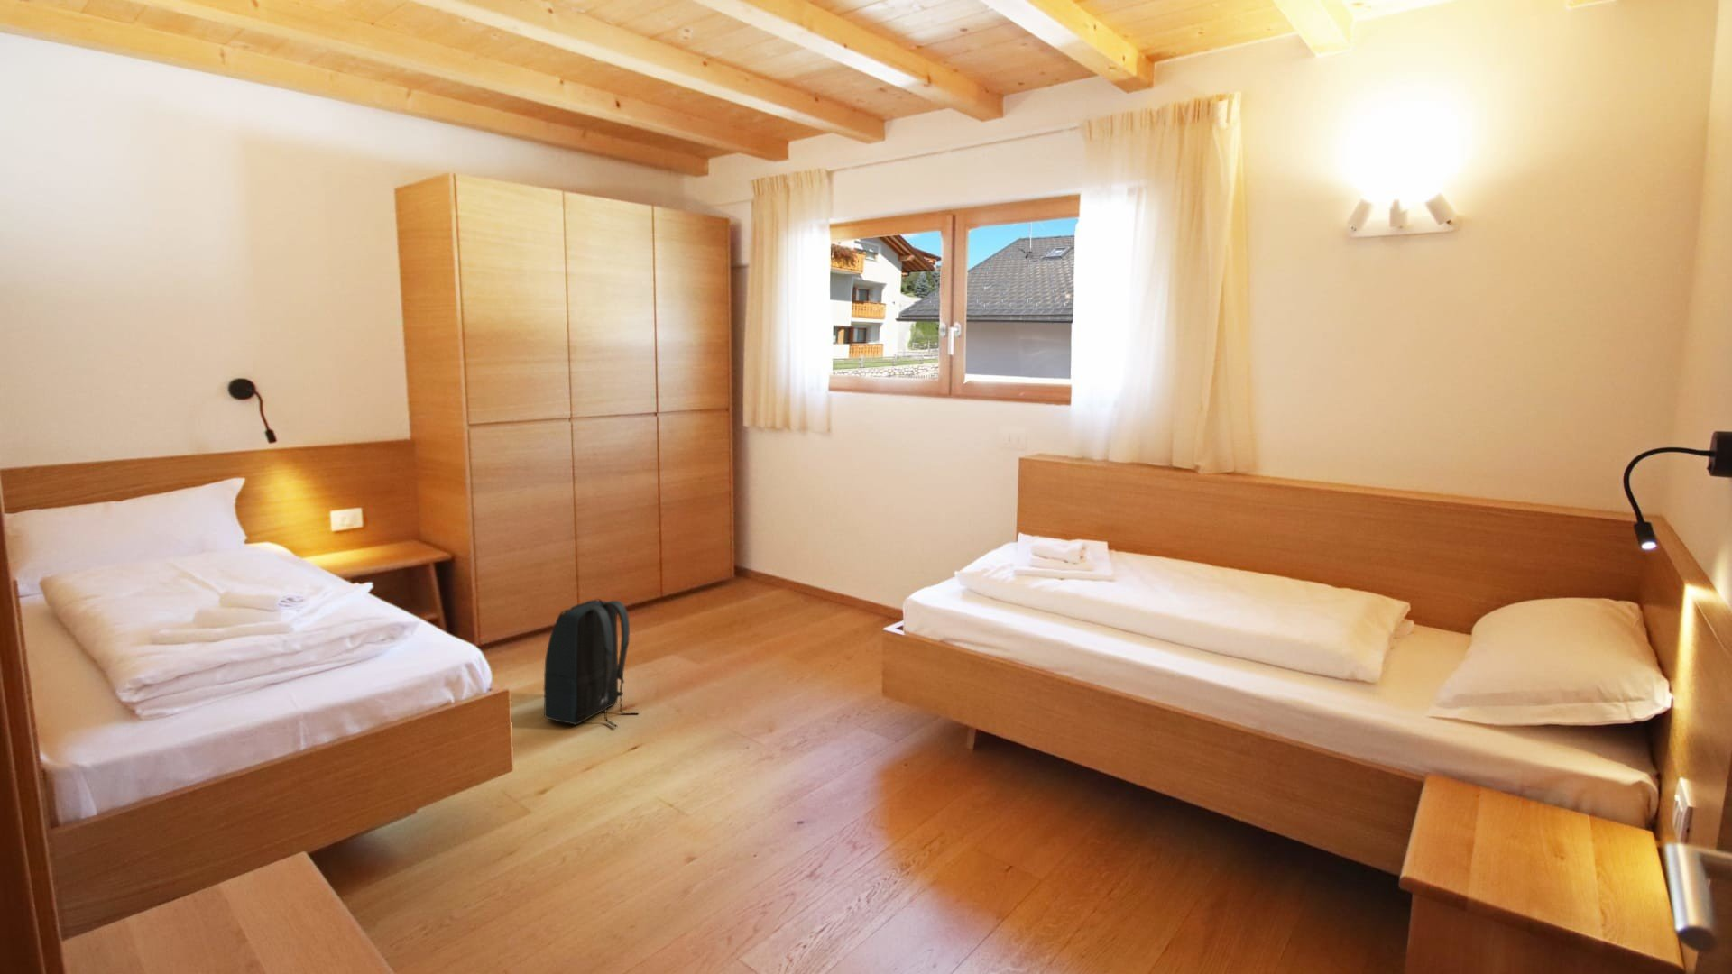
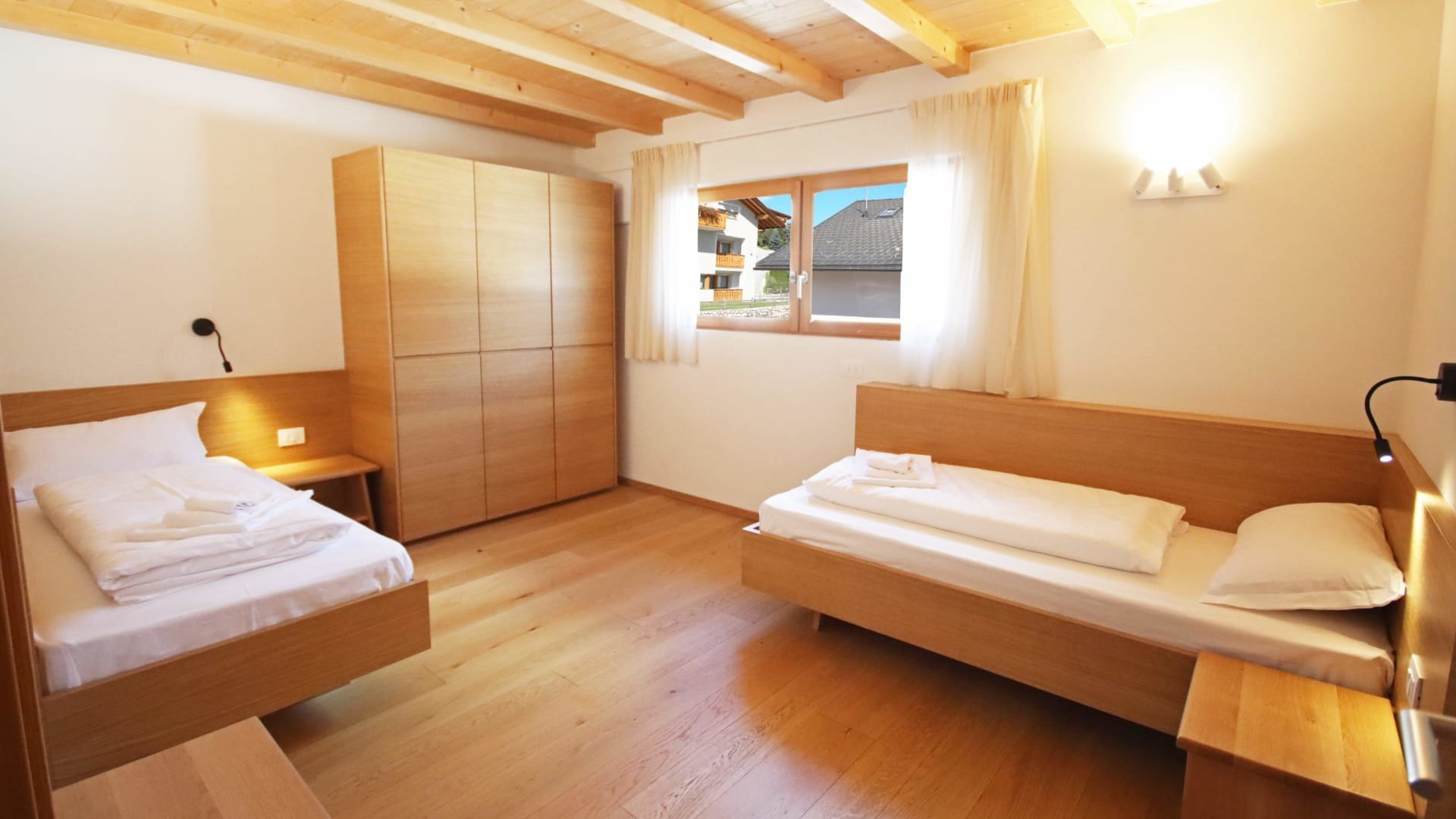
- backpack (592, 656)
